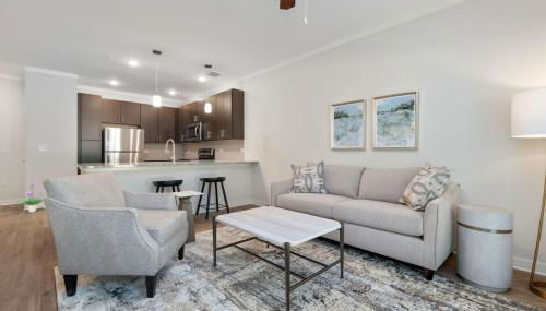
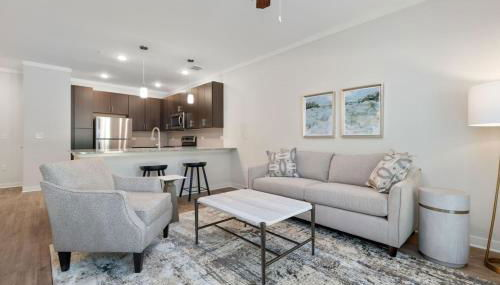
- potted plant (32, 196)
